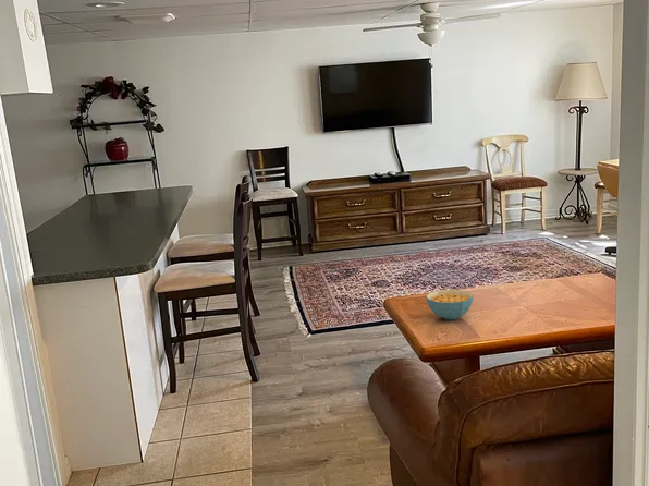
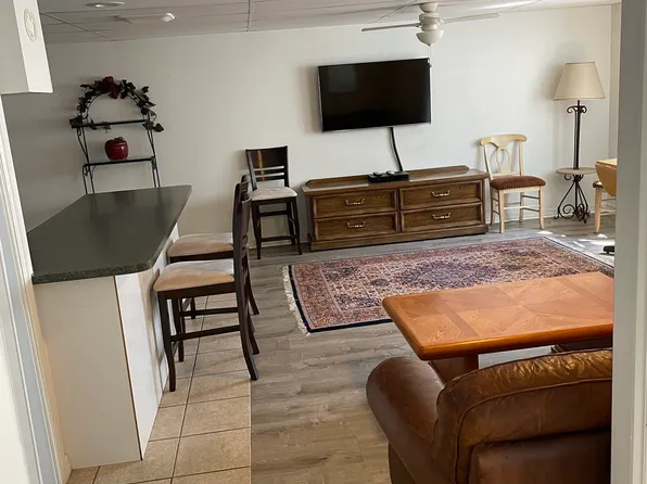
- cereal bowl (450, 306)
